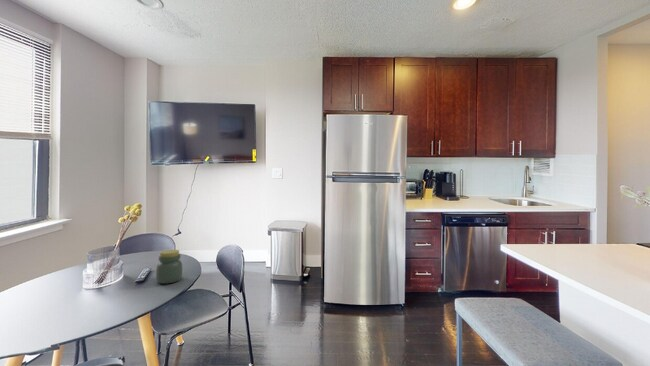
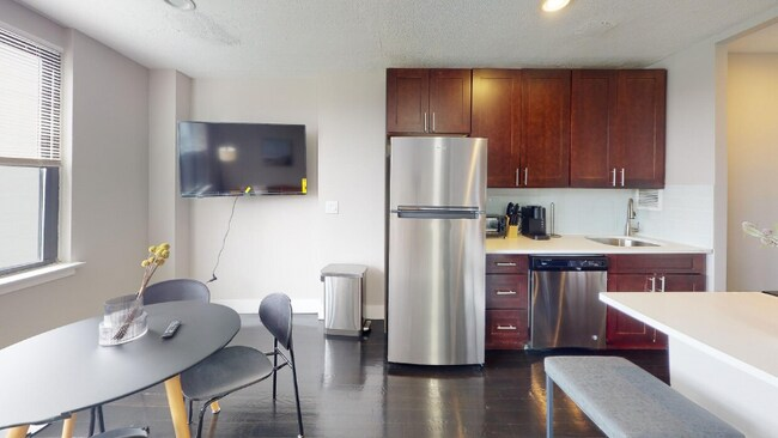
- jar (169, 265)
